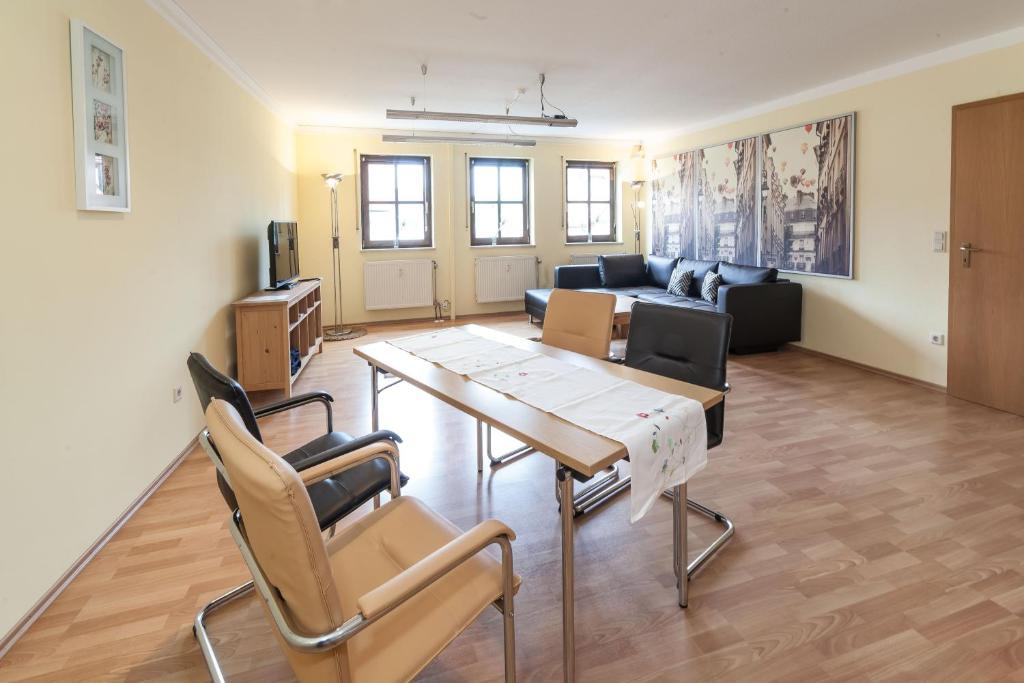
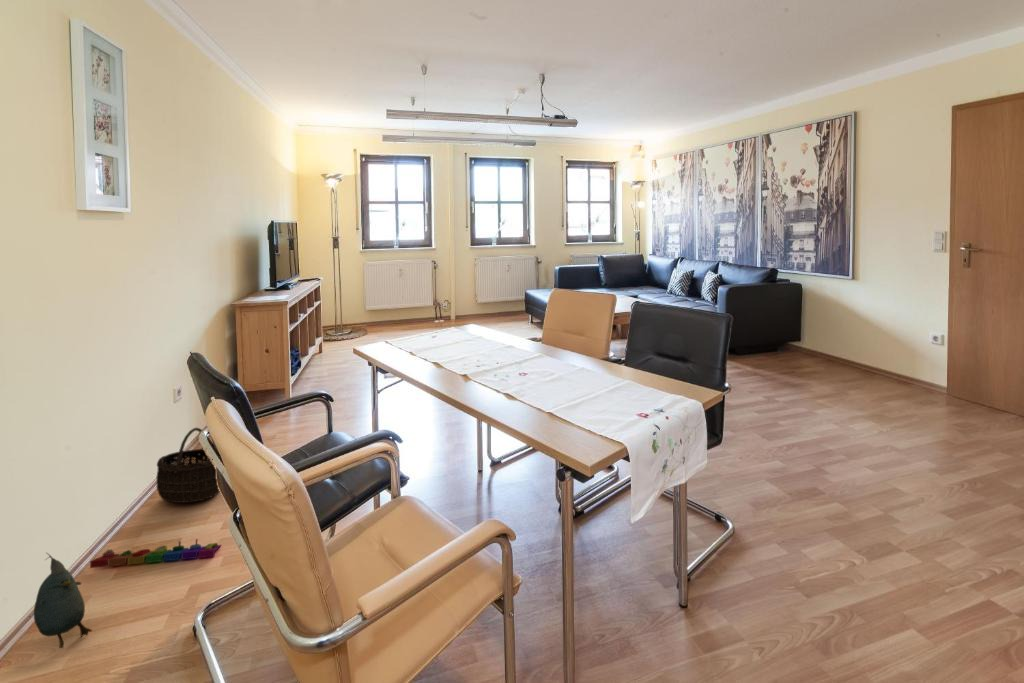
+ knob puzzle (158, 551)
+ plush toy (59, 597)
+ wicker basket (191, 462)
